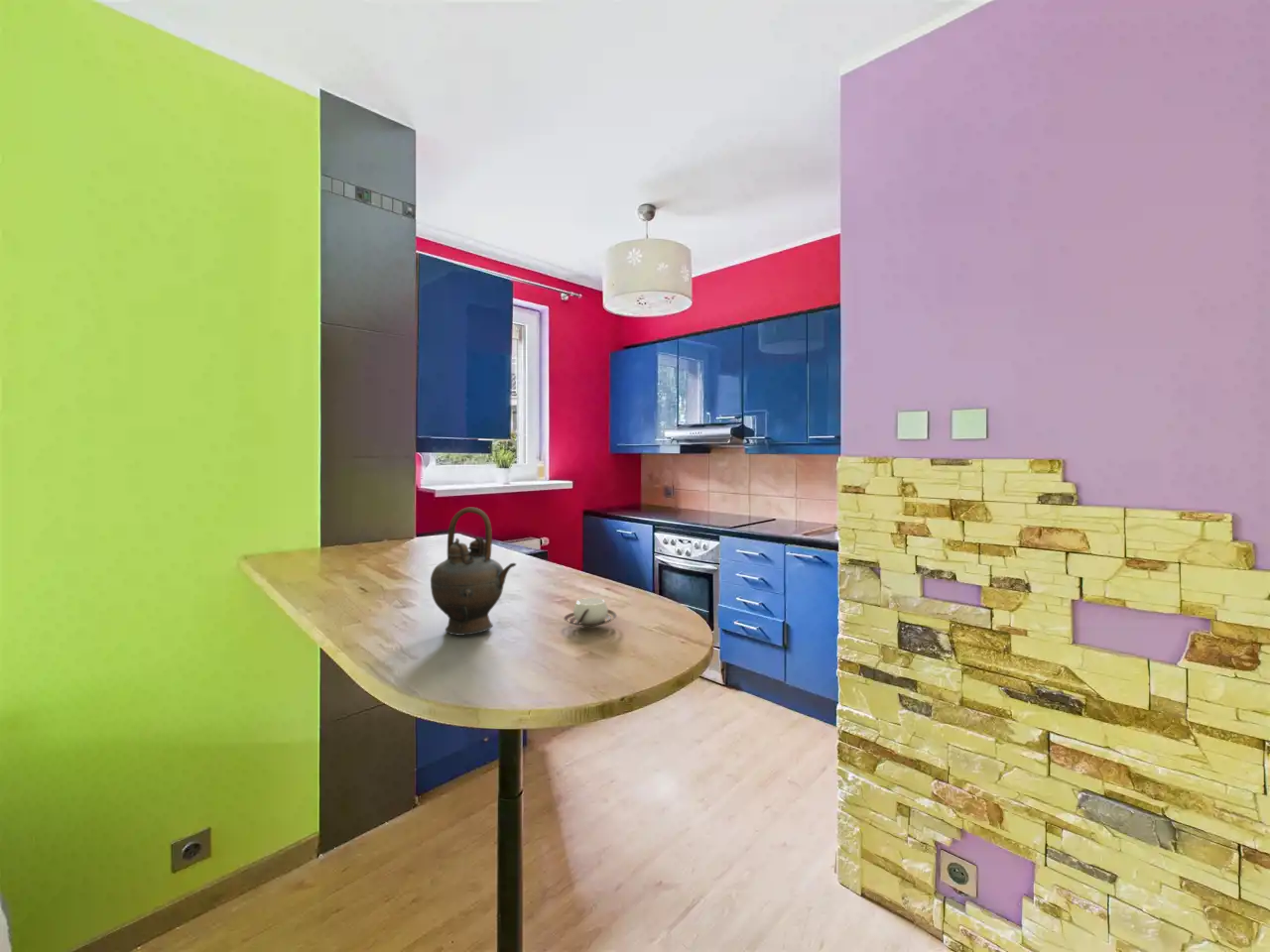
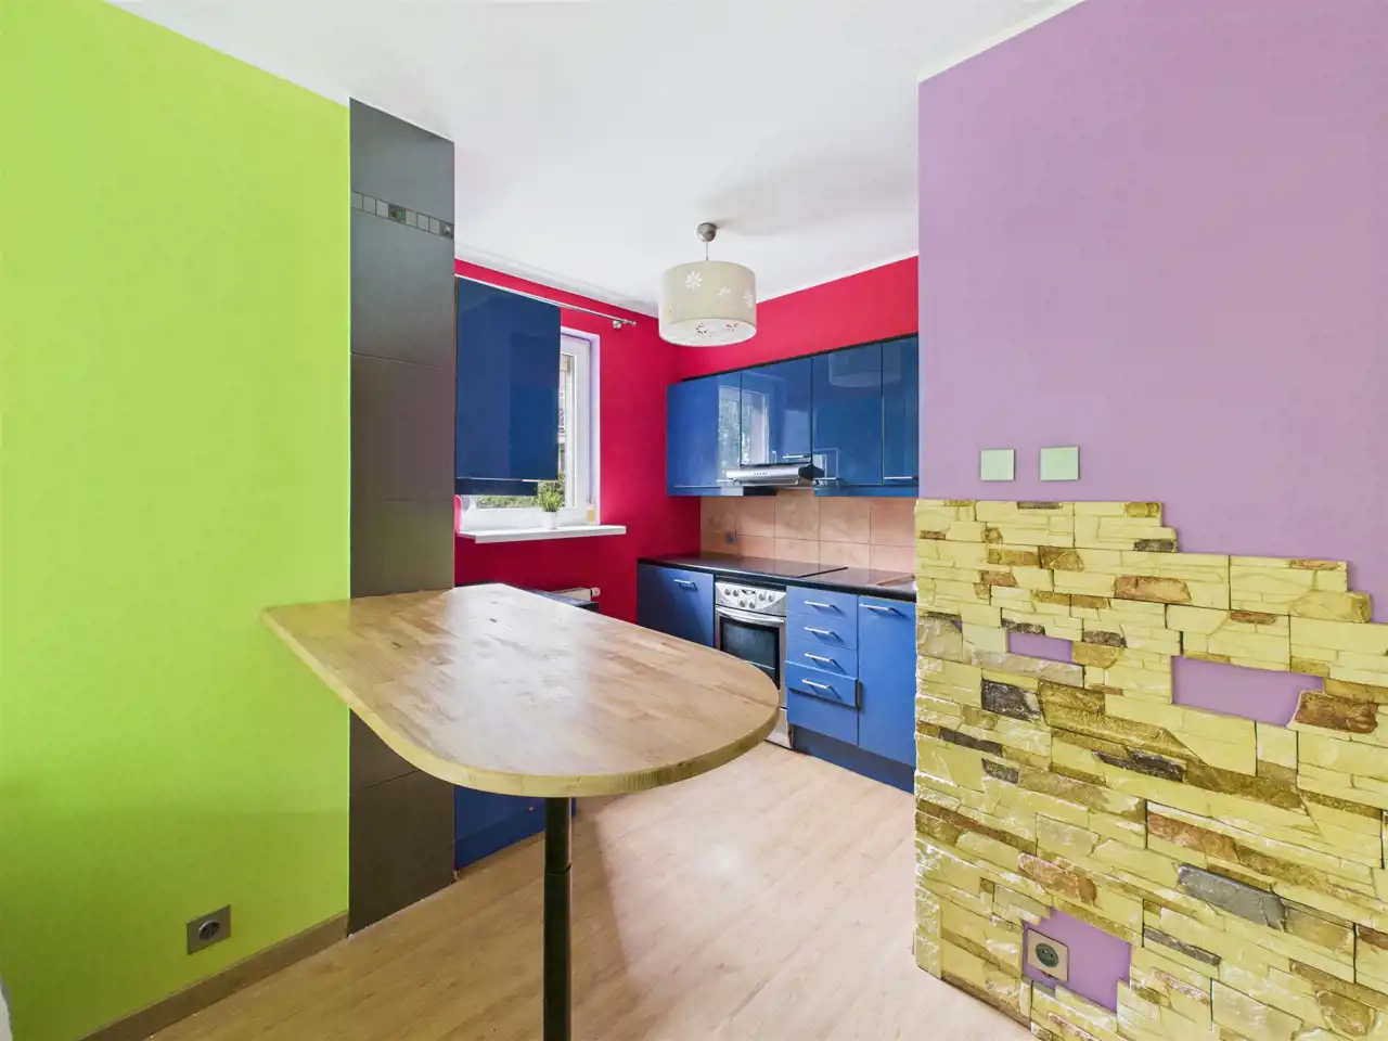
- cup (590, 613)
- teapot (475, 569)
